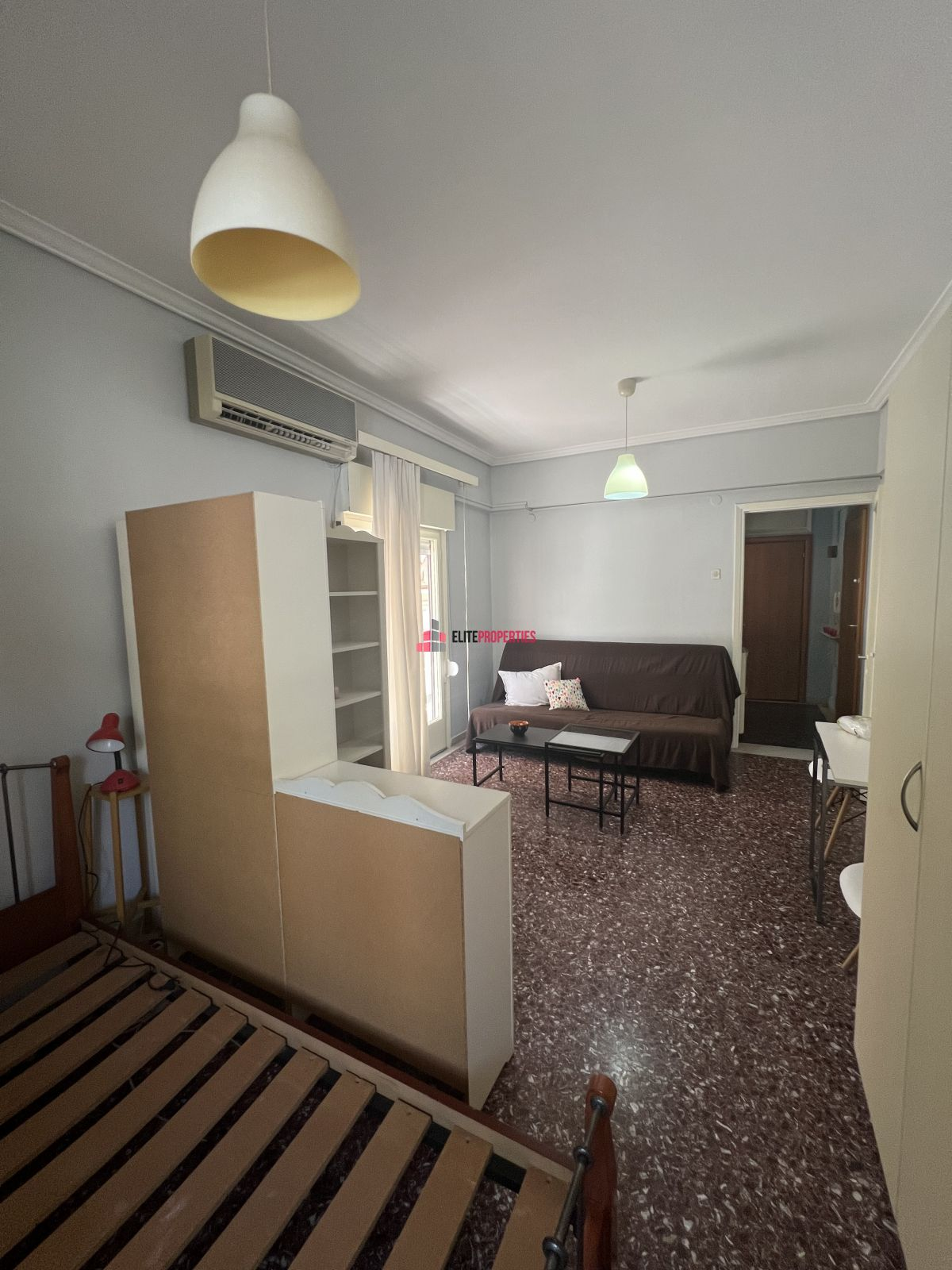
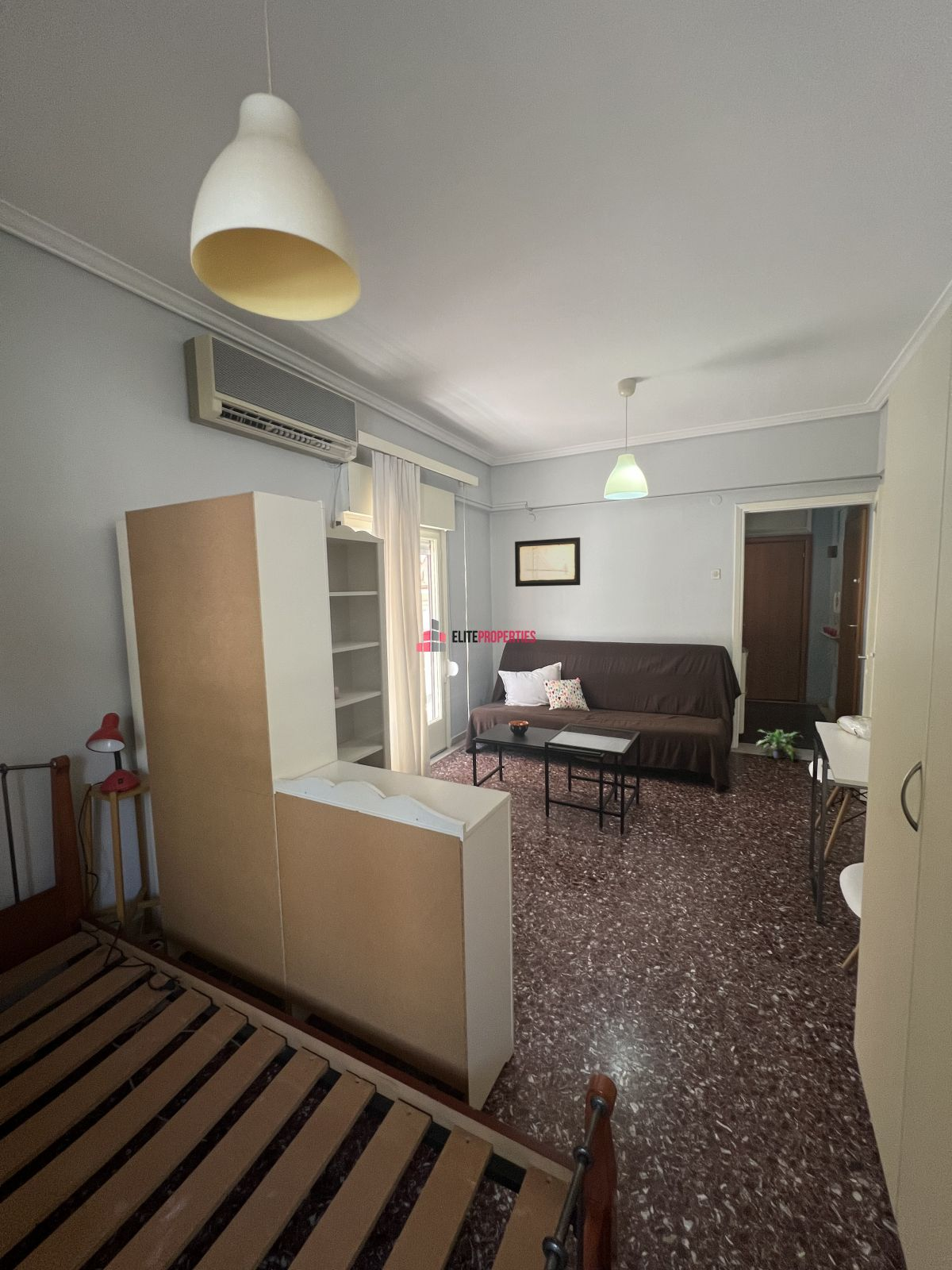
+ wall art (547, 563)
+ potted plant (778, 742)
